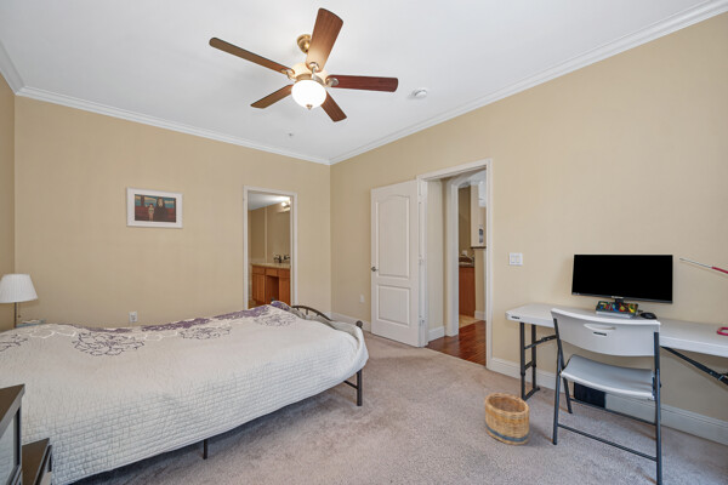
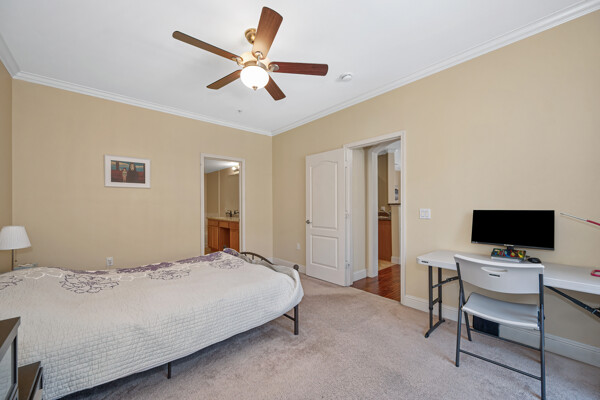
- basket (506, 417)
